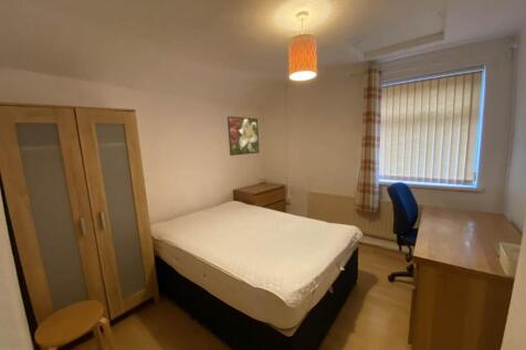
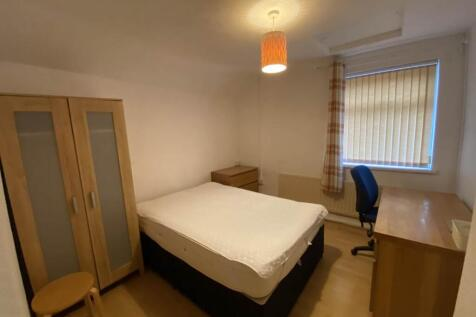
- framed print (244, 136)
